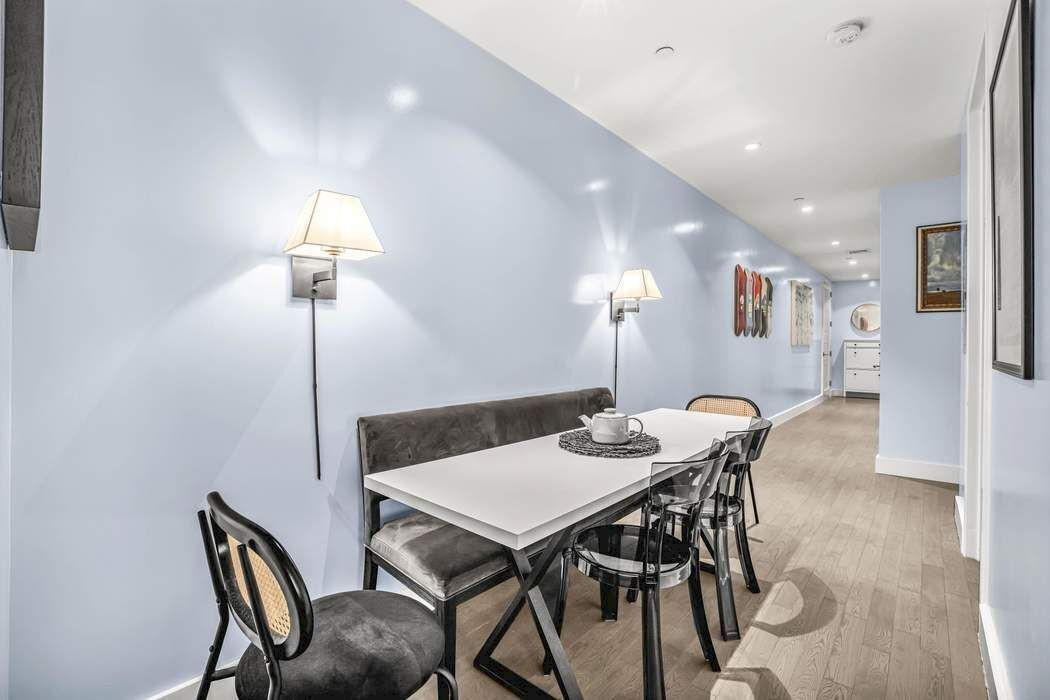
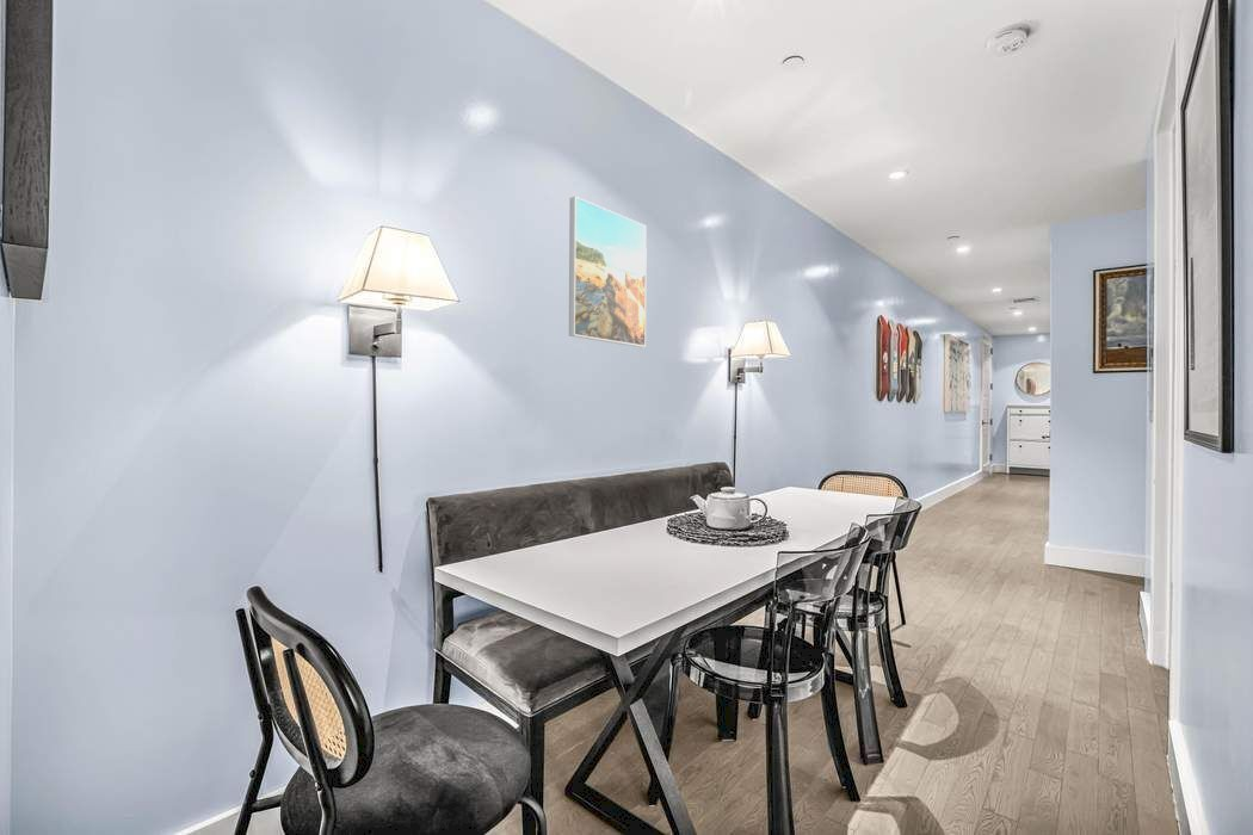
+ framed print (610, 277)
